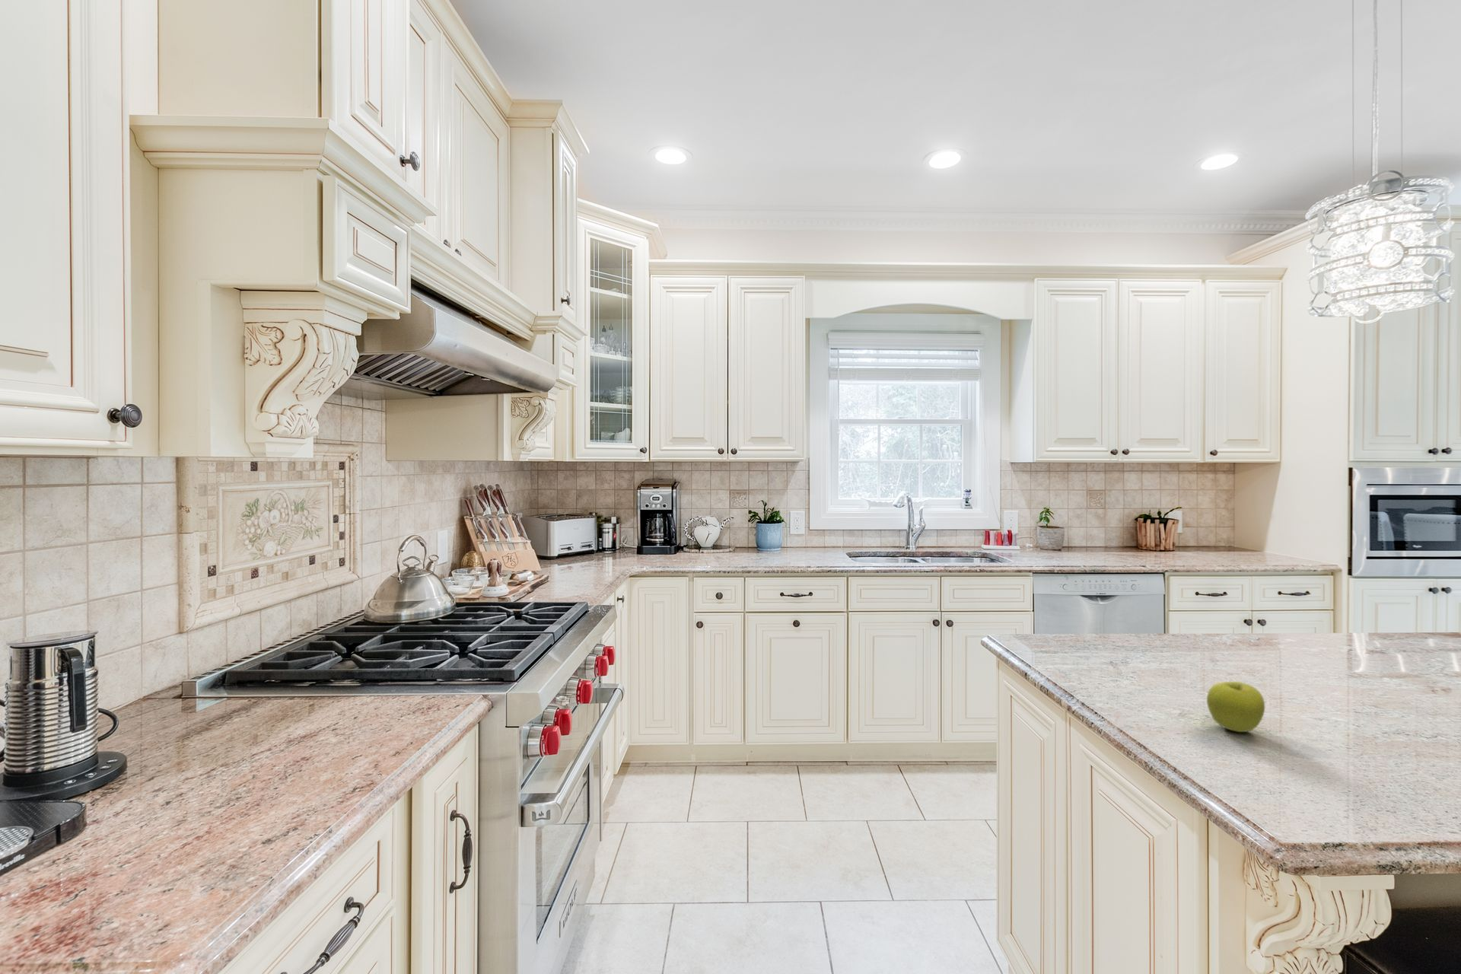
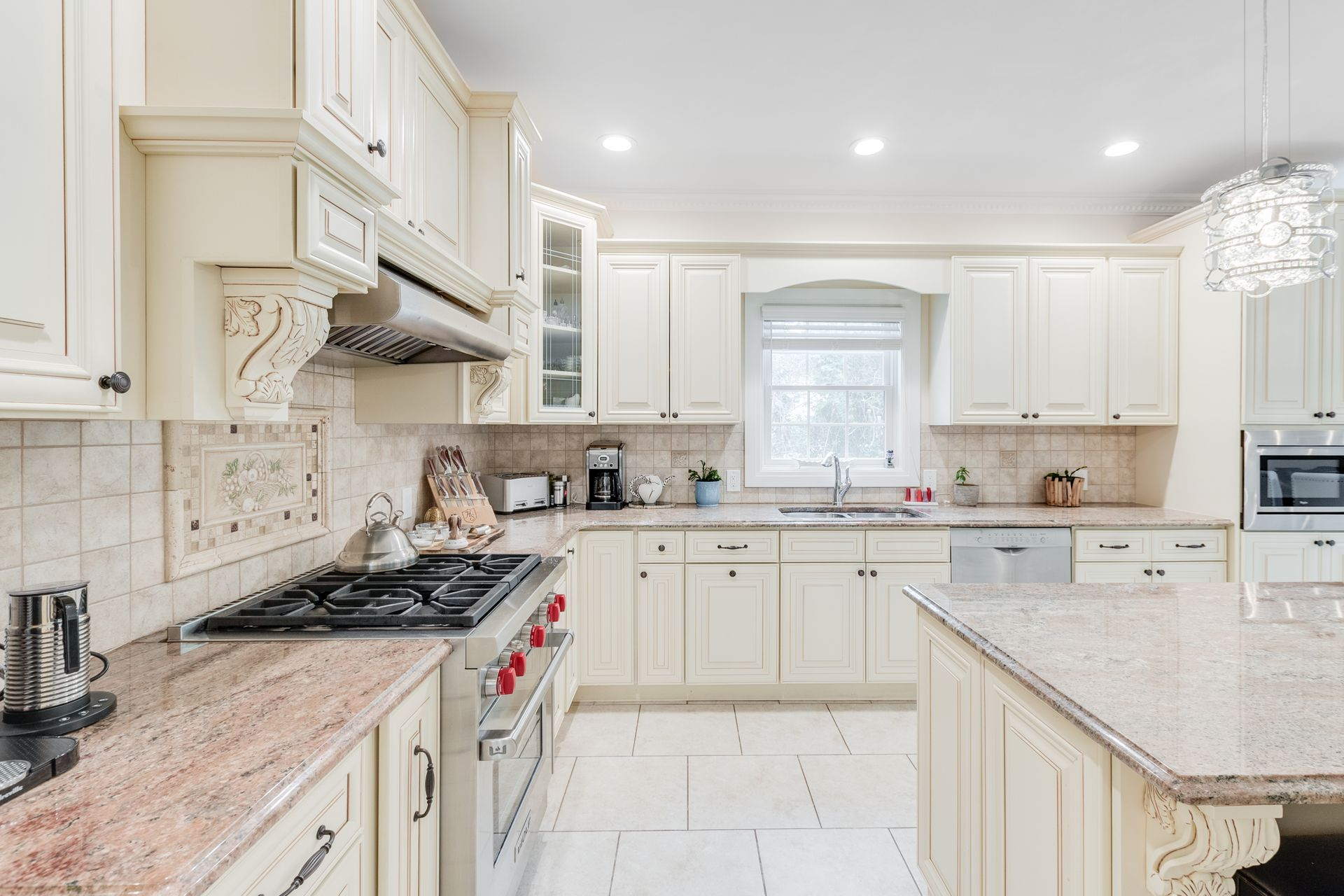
- fruit (1235, 707)
